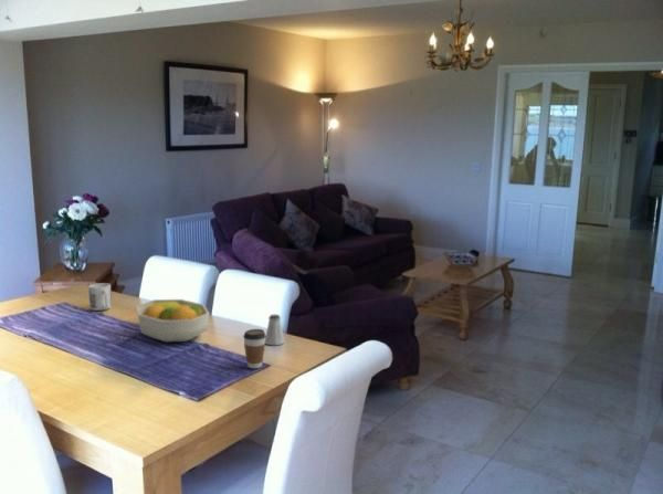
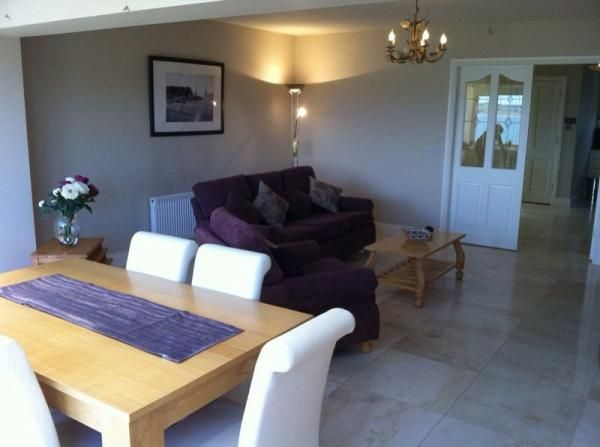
- coffee cup (254, 348)
- mug (101, 297)
- saltshaker (274, 328)
- fruit bowl (172, 315)
